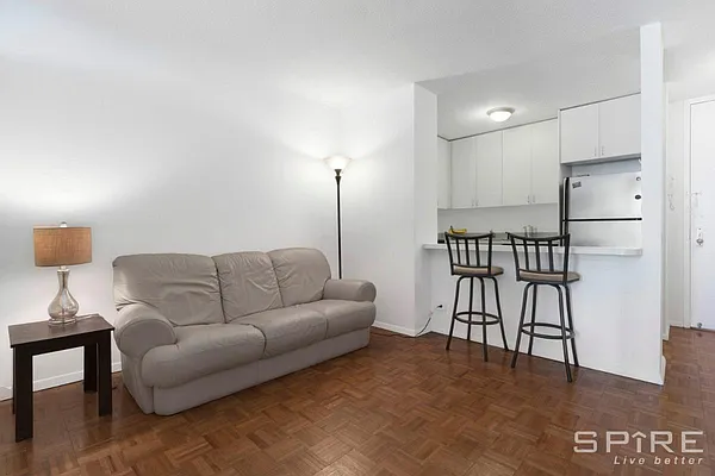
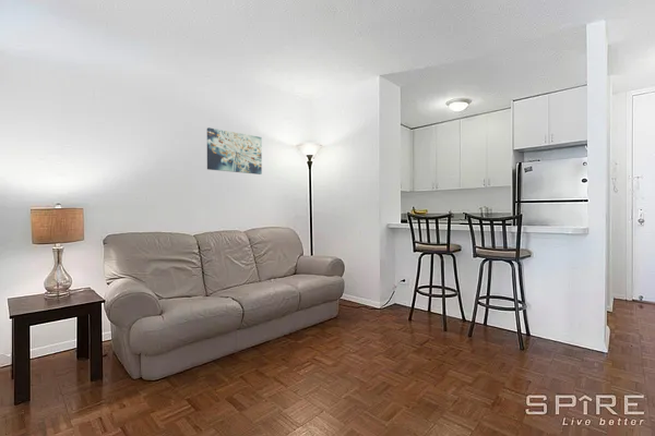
+ wall art (235, 152)
